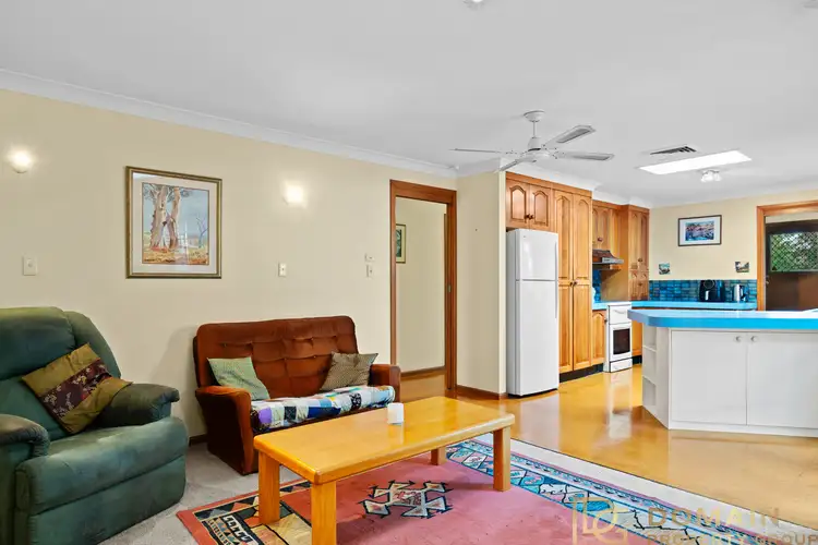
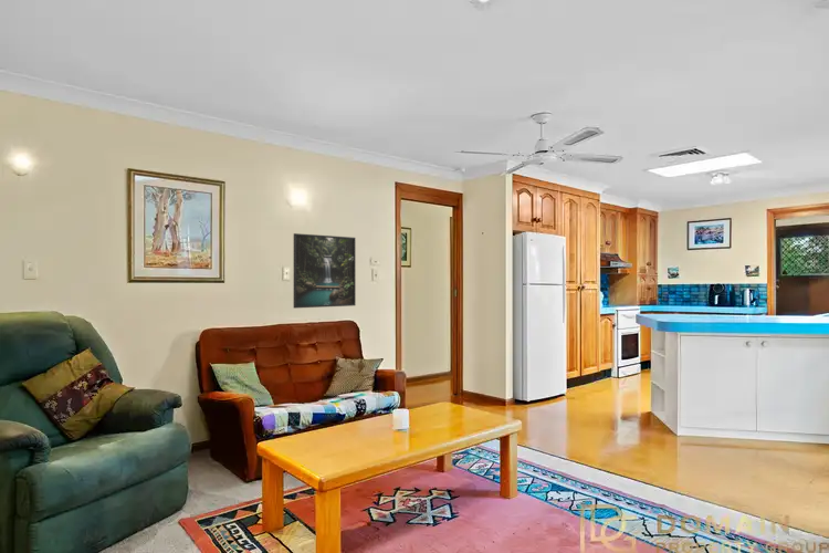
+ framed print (325, 271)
